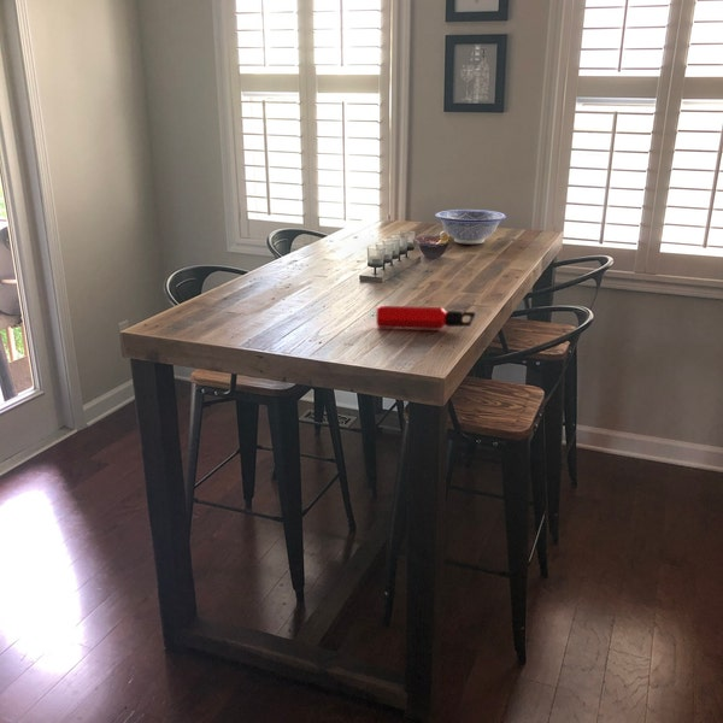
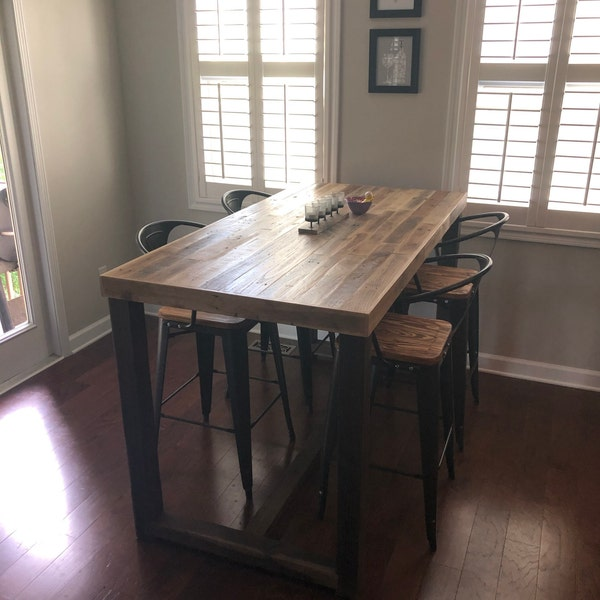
- water bottle (423, 318)
- decorative bowl (470, 228)
